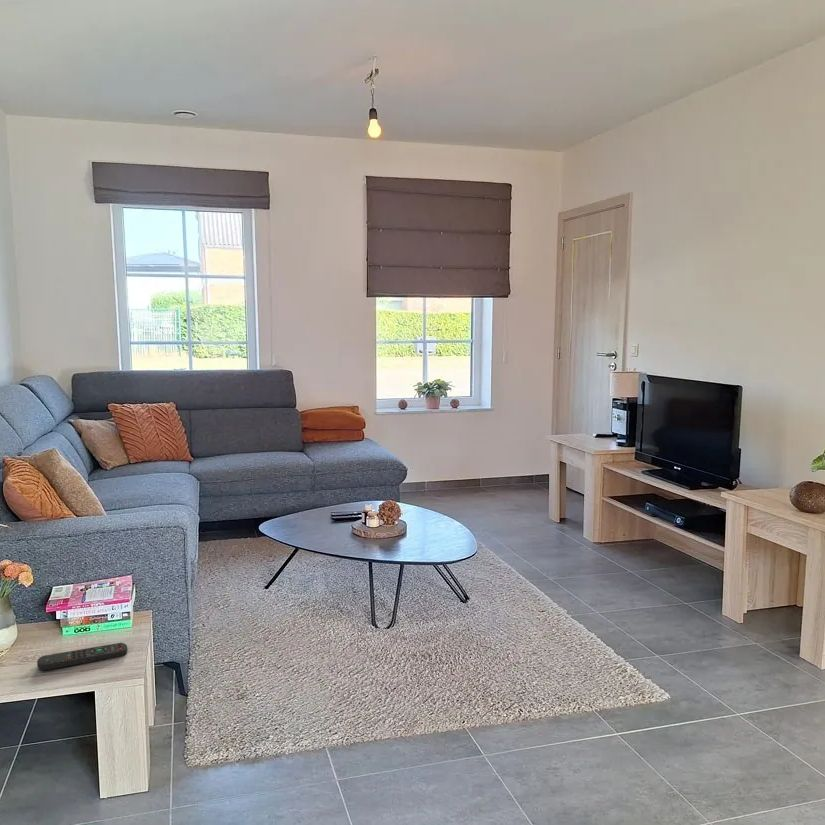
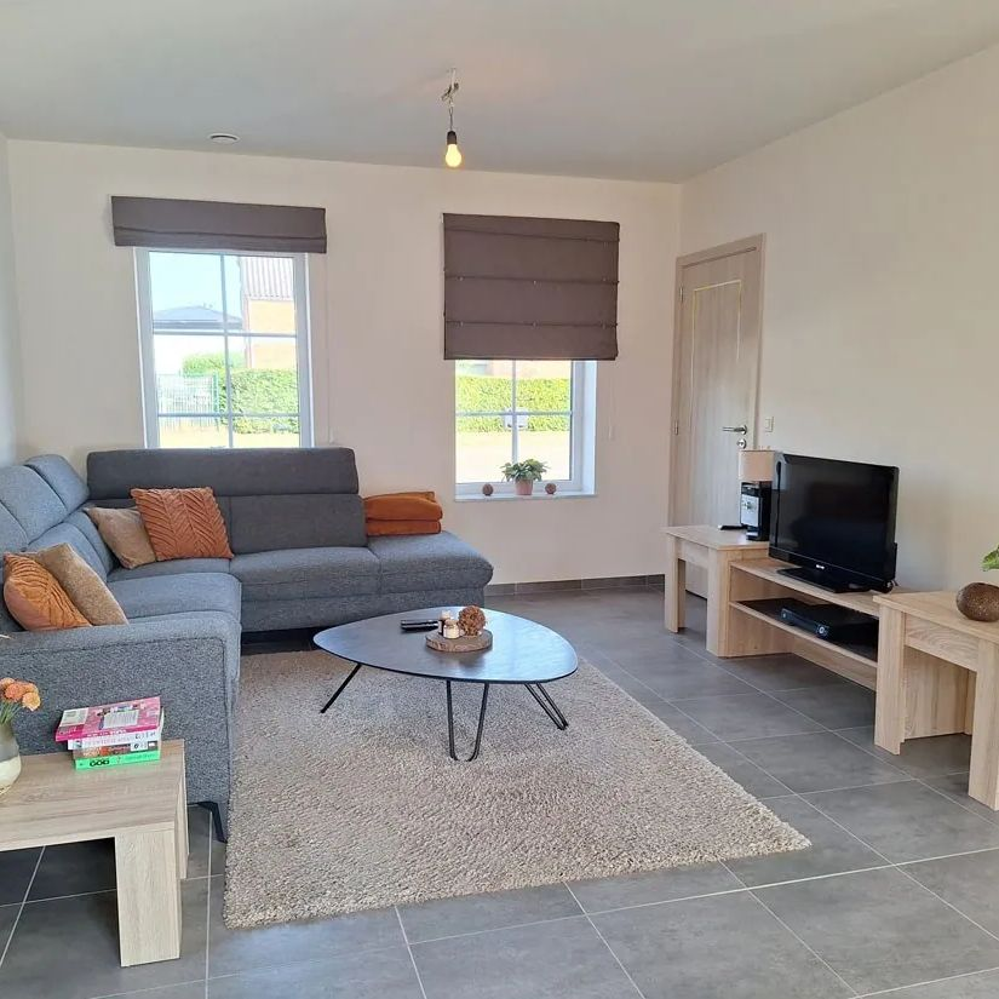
- remote control (83, 655)
